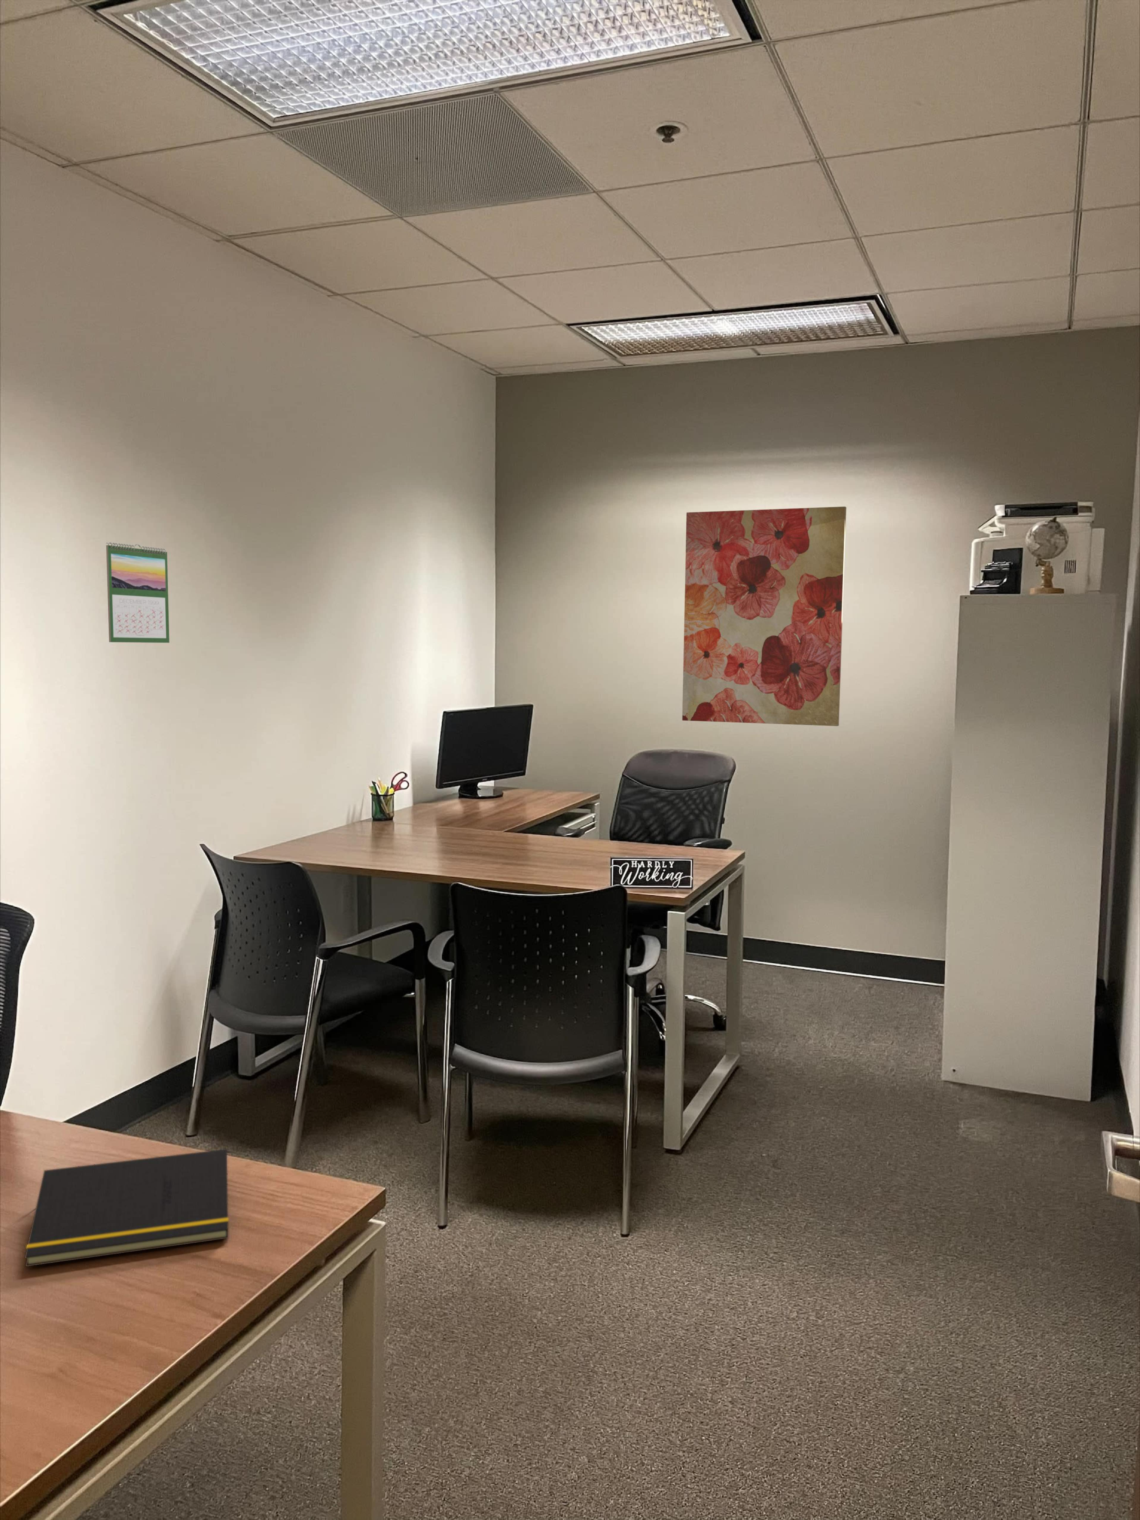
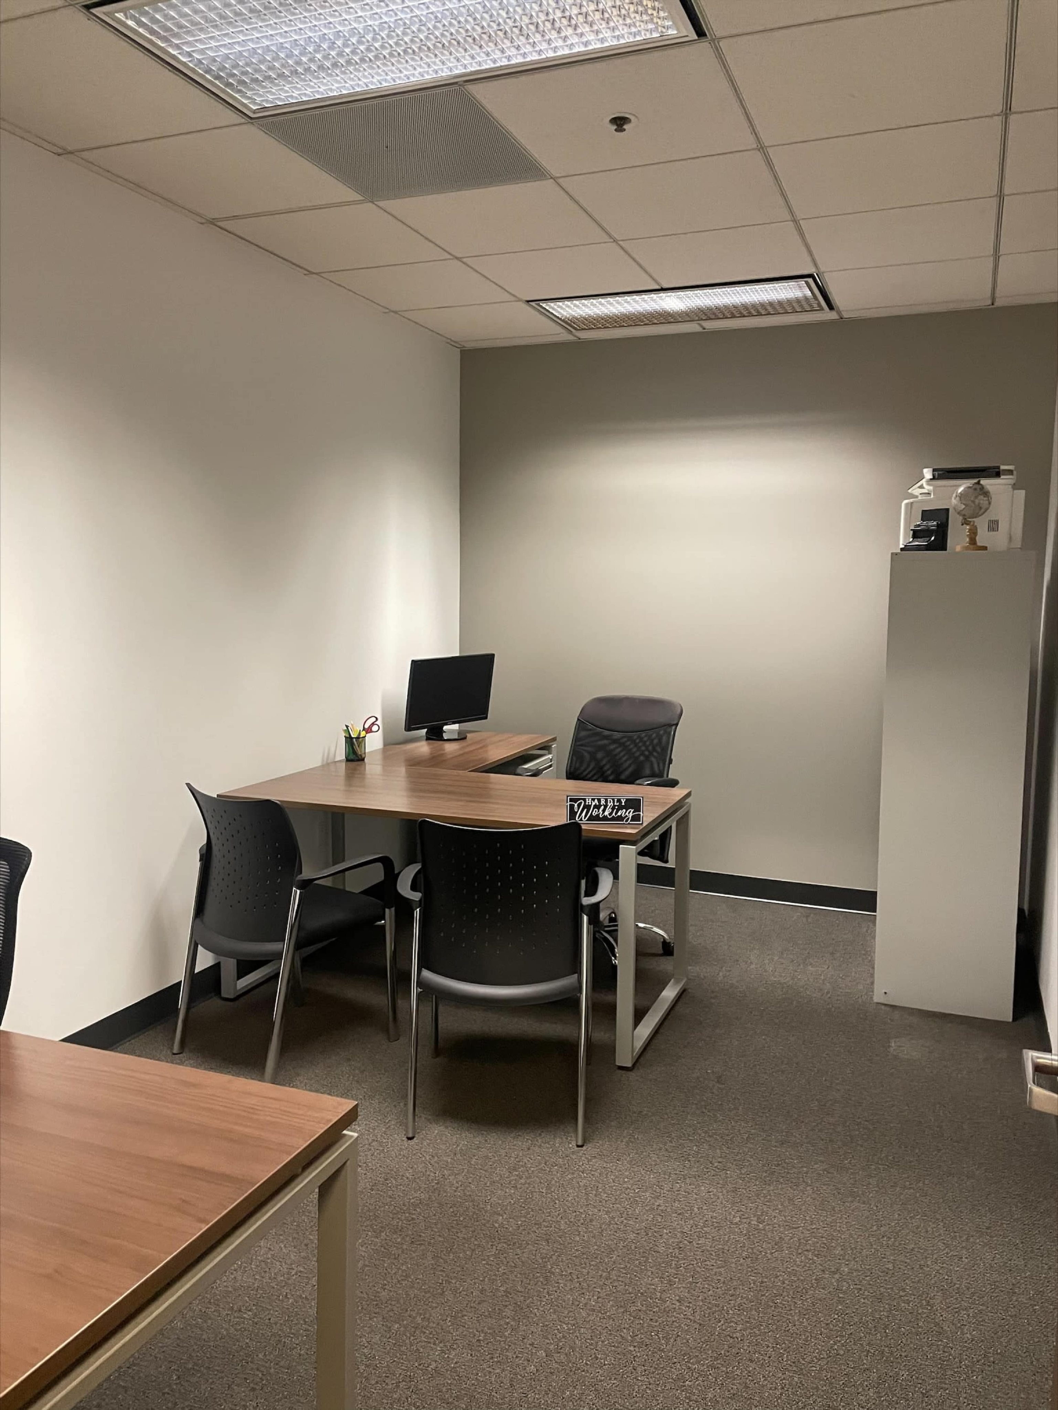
- calendar (139, 593)
- notepad (134, 1203)
- wall art (762, 617)
